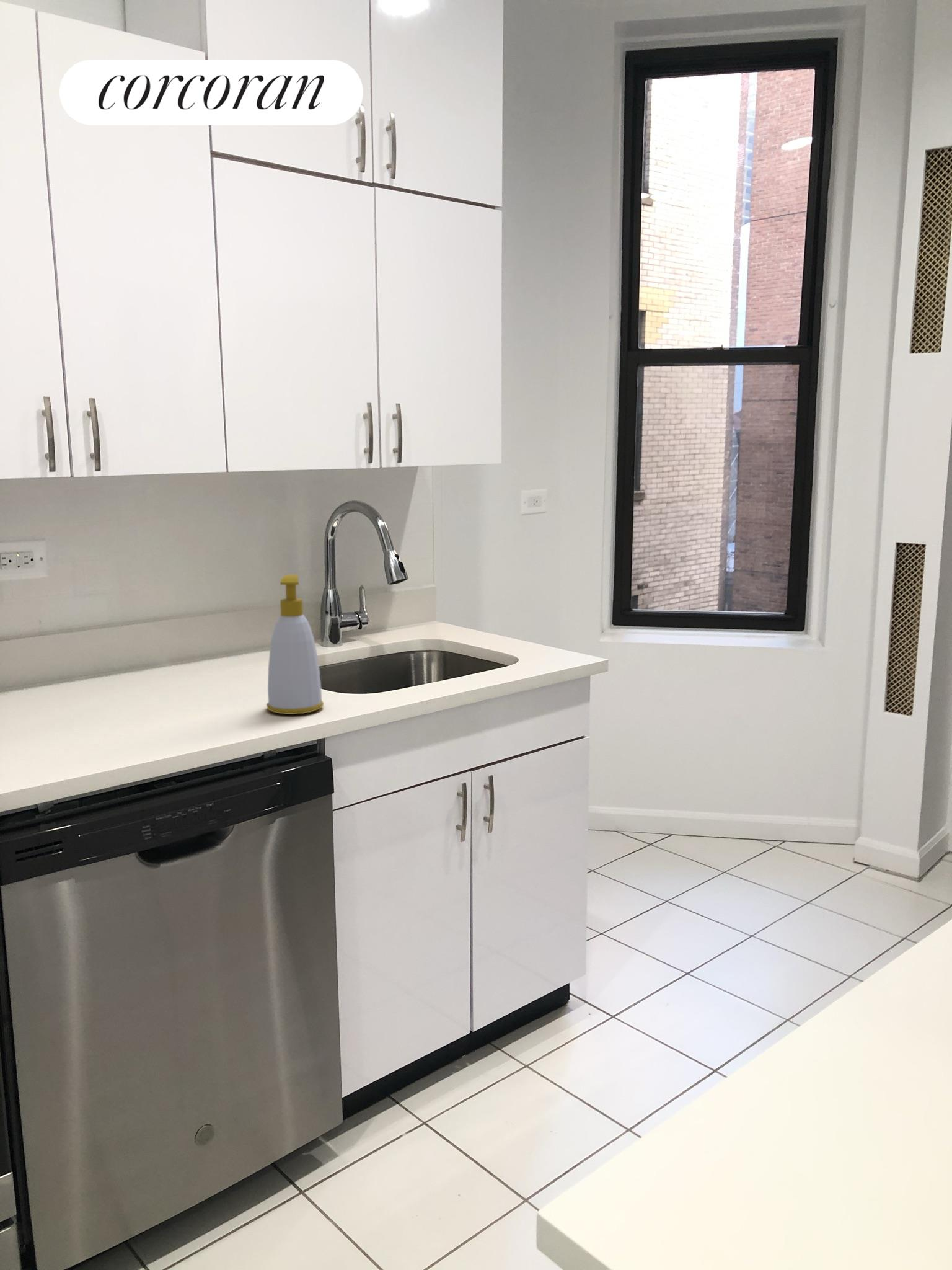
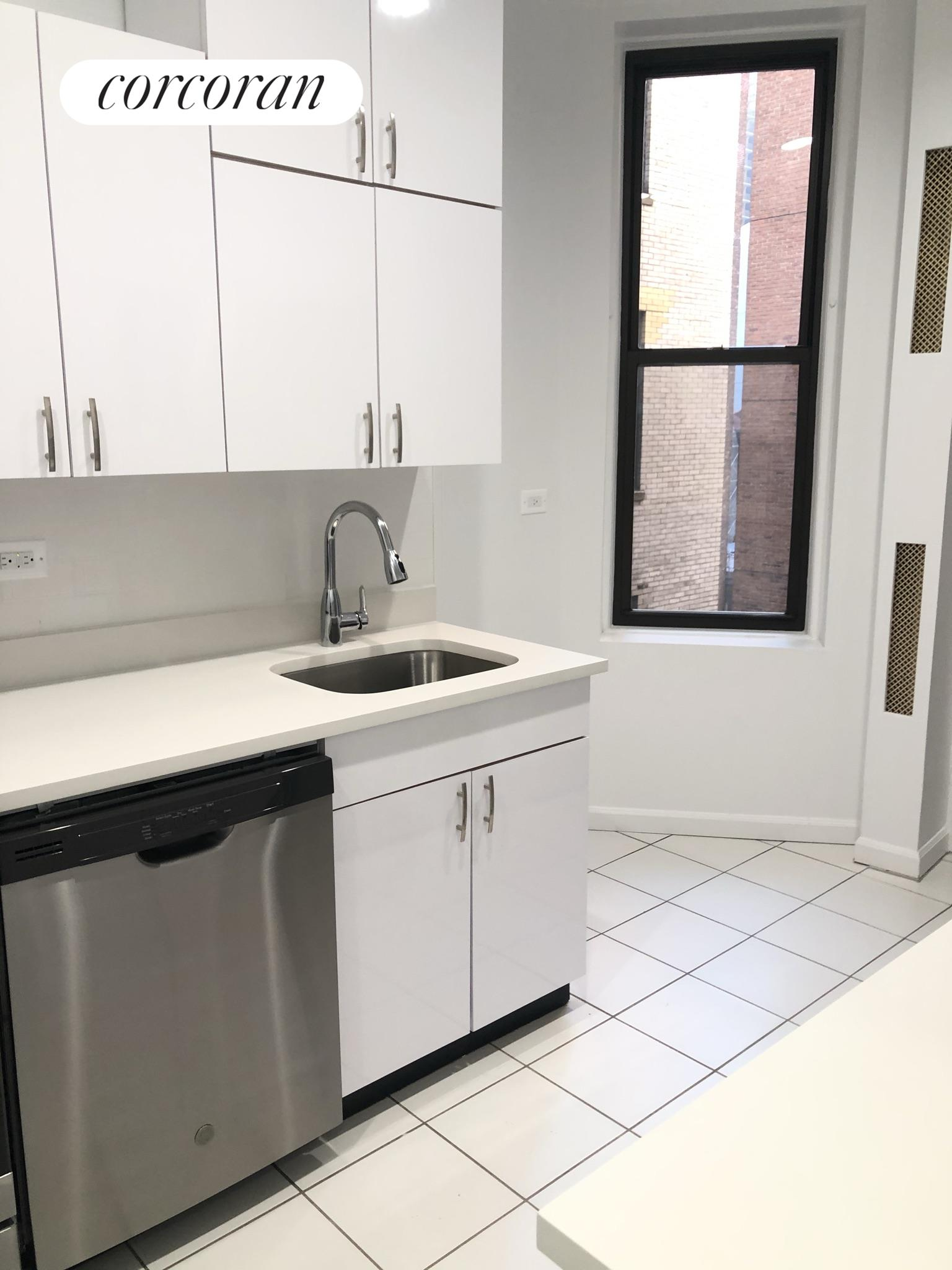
- soap bottle (293, 642)
